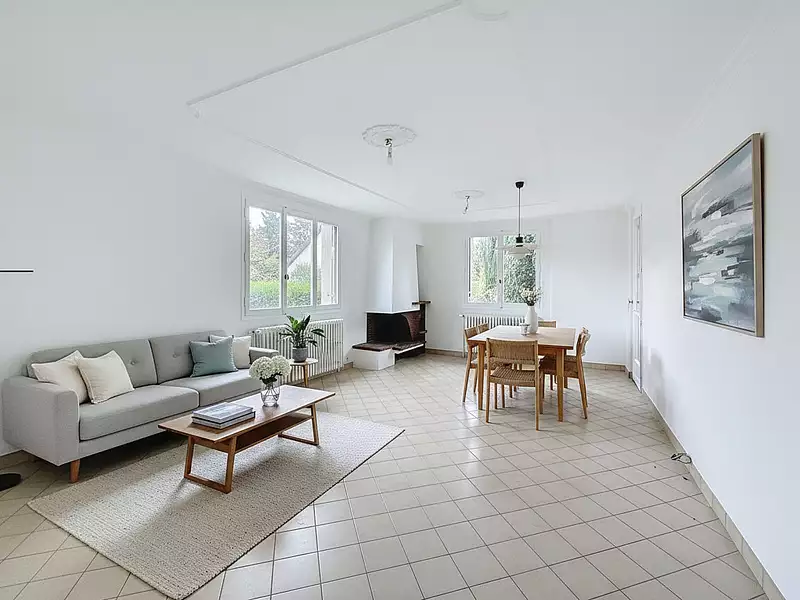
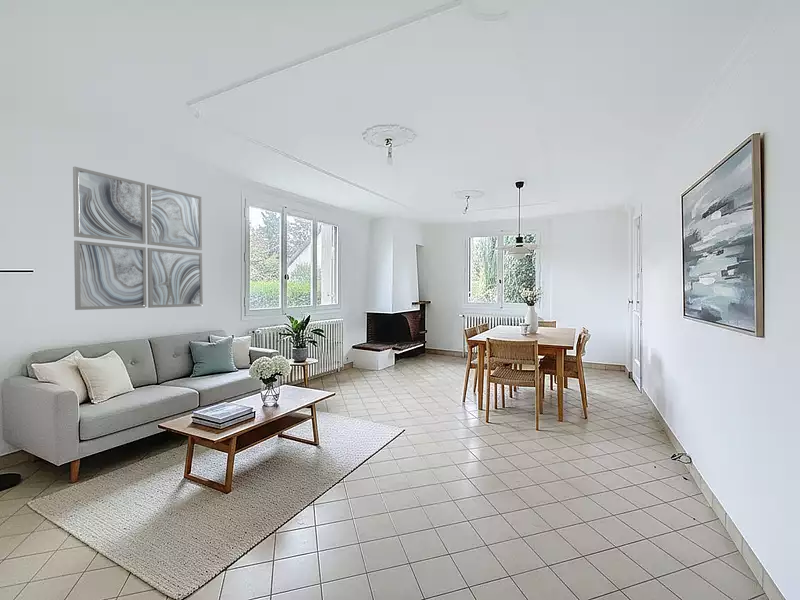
+ wall art (147, 244)
